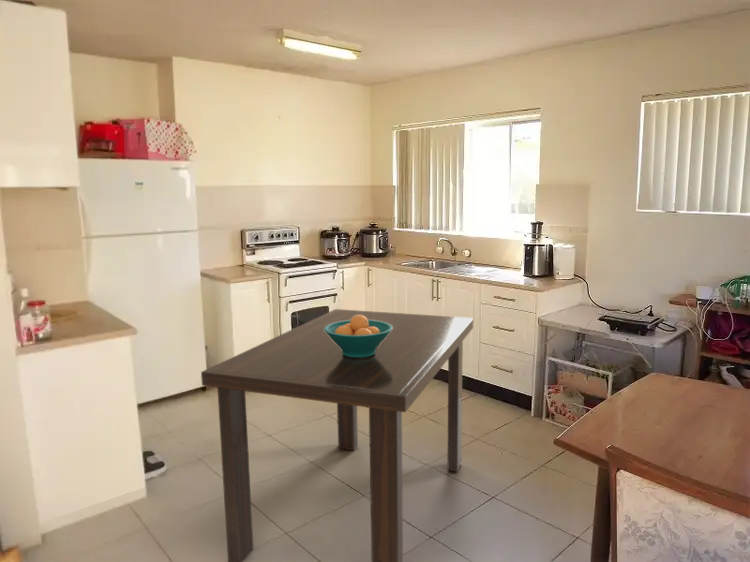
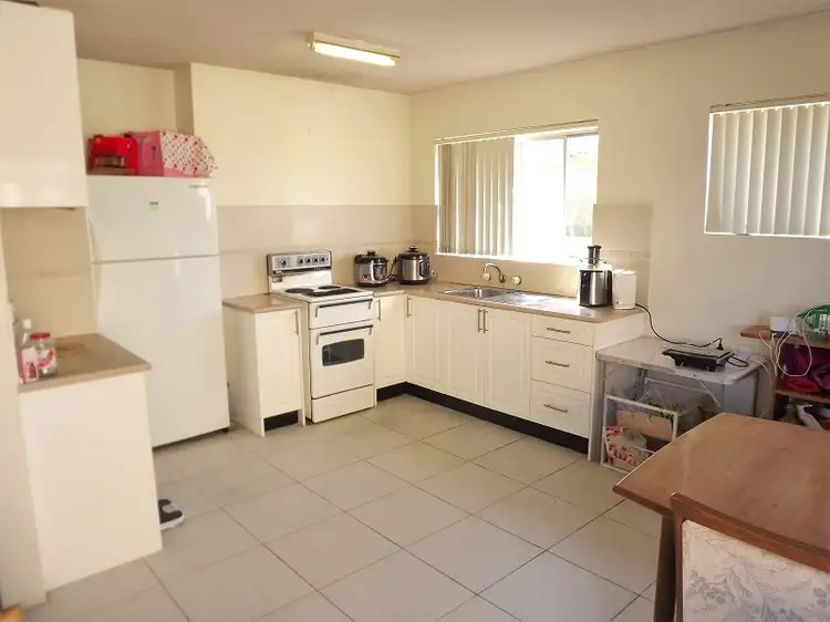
- dining table (356, 425)
- fruit bowl (358, 334)
